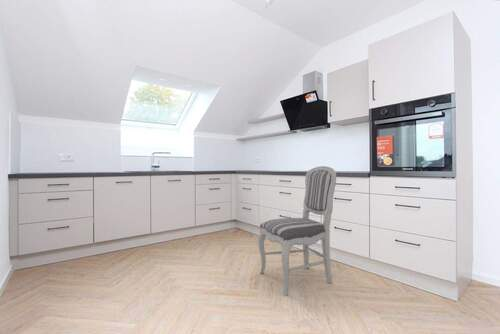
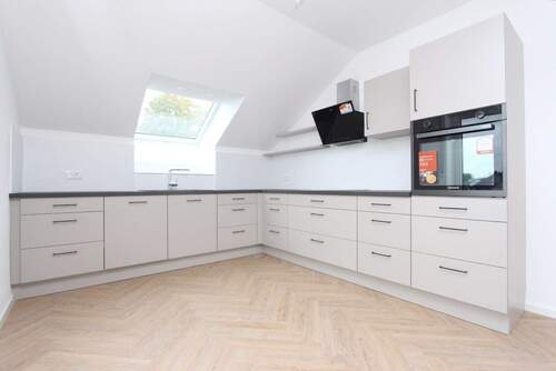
- dining chair (298, 222)
